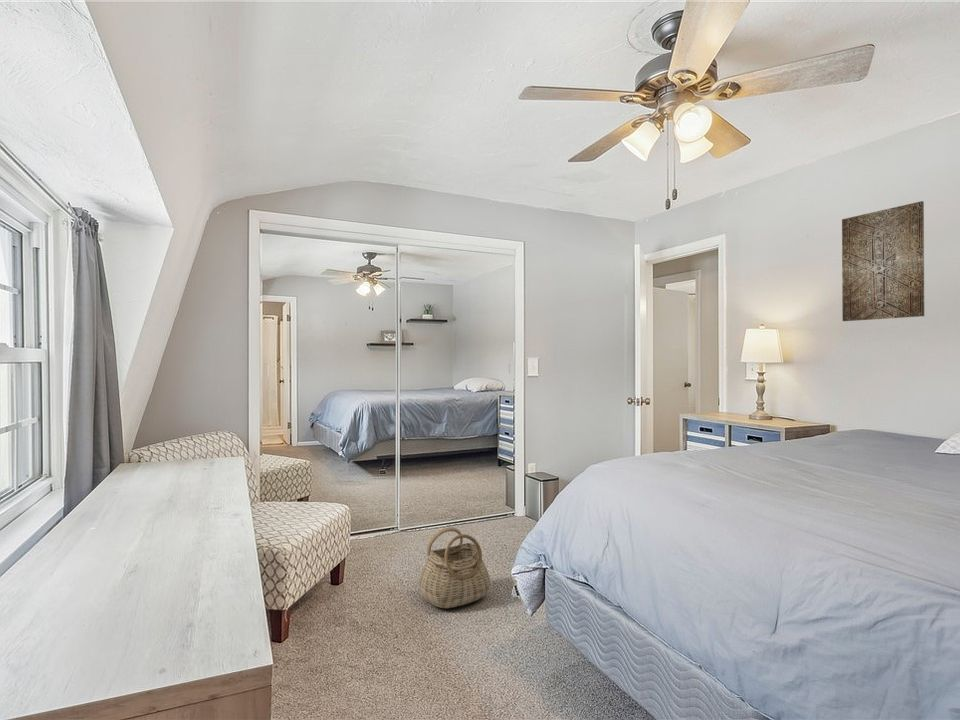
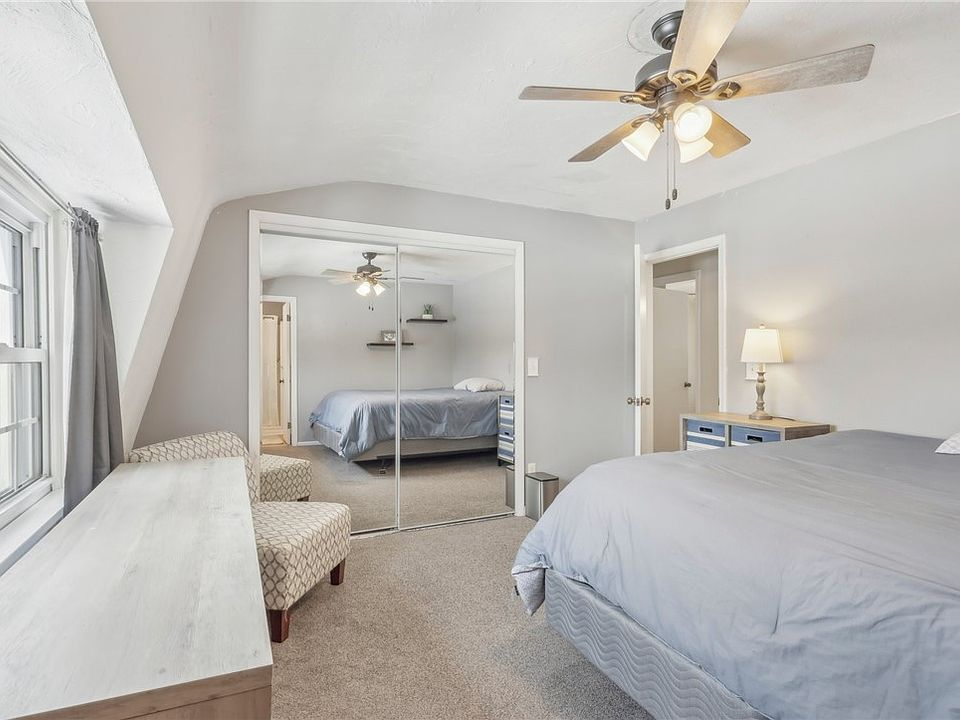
- basket (454, 564)
- wall art (880, 264)
